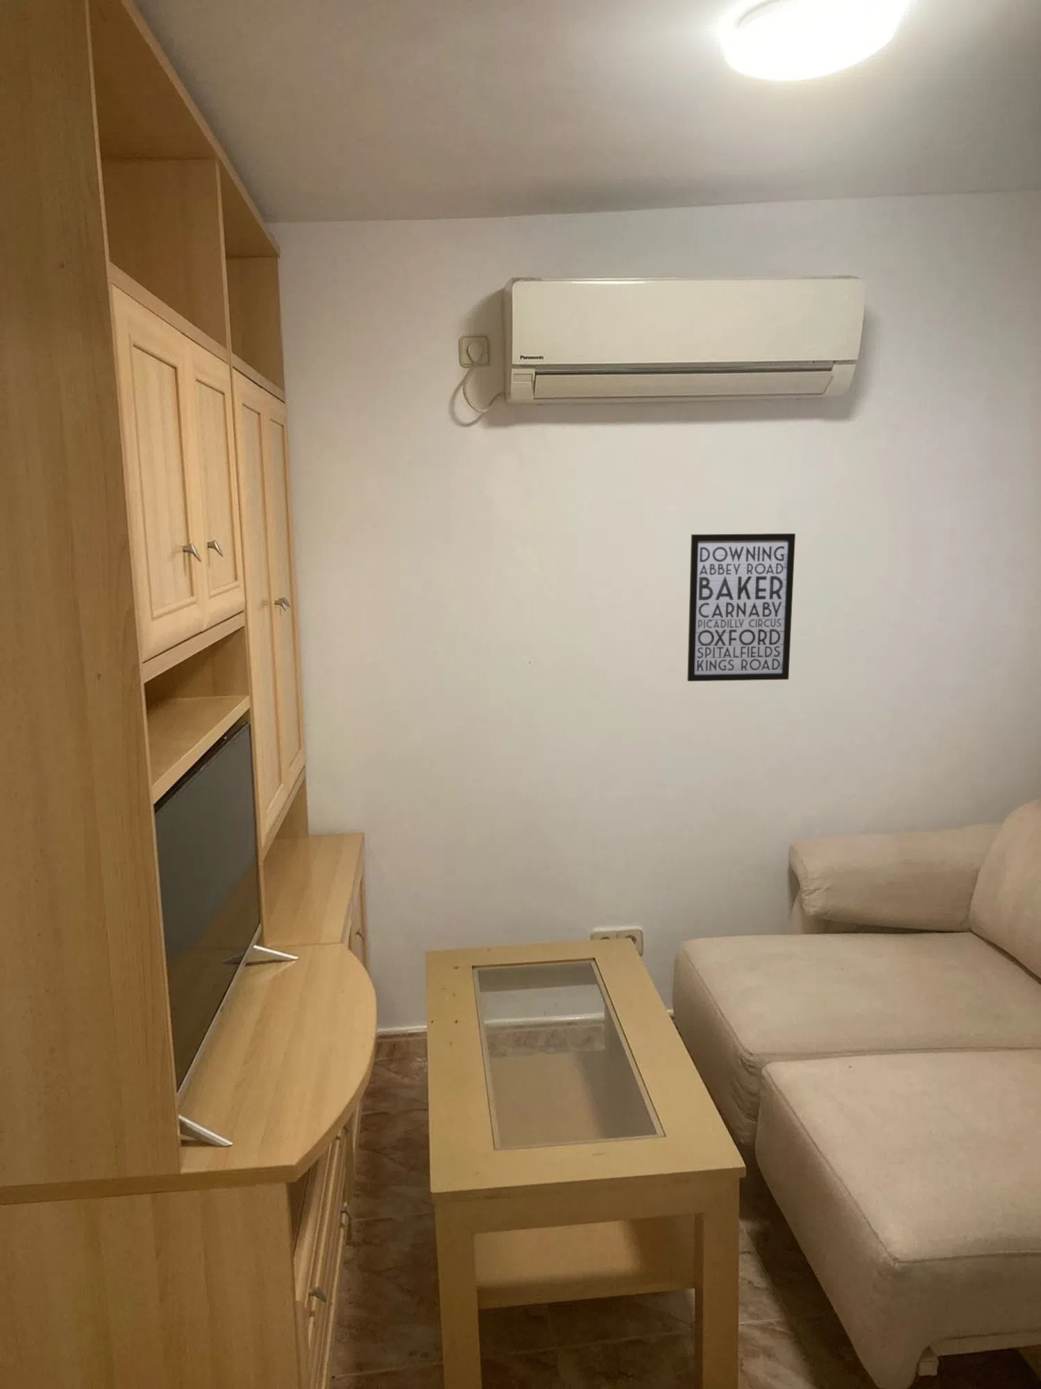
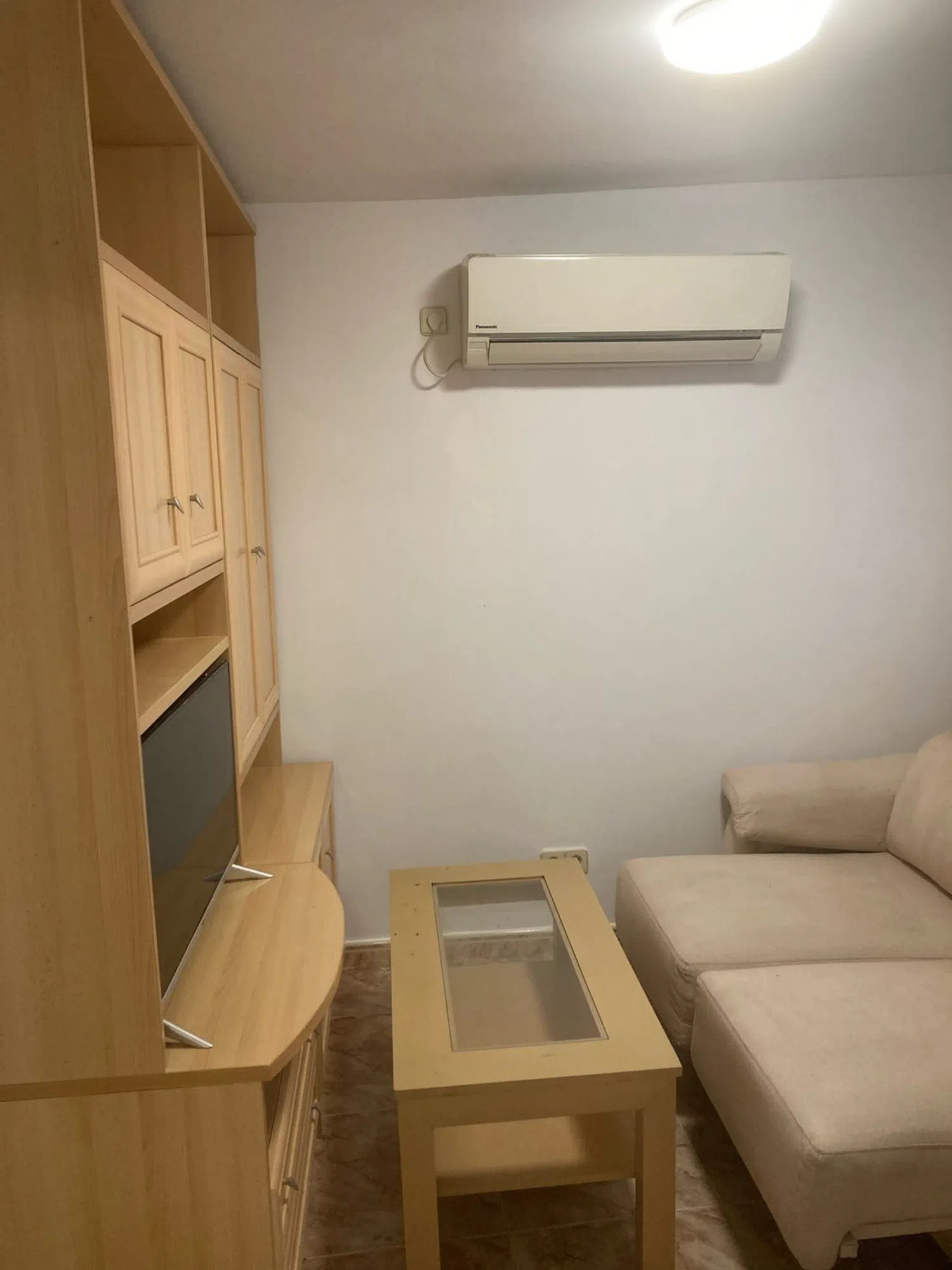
- wall art (740, 608)
